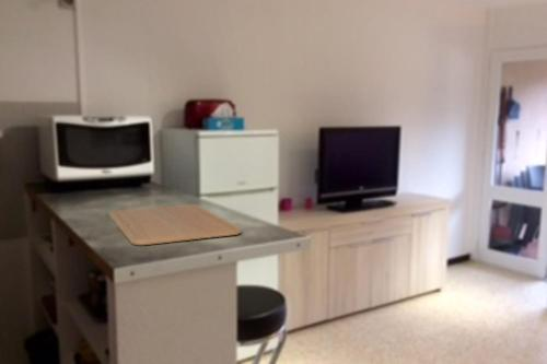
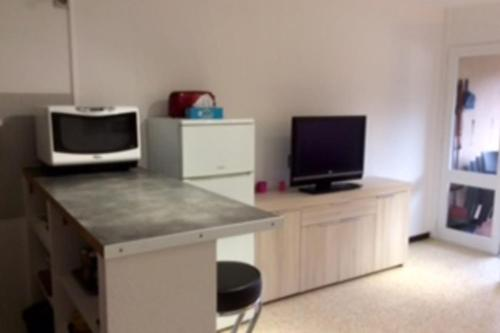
- chopping board (170, 221)
